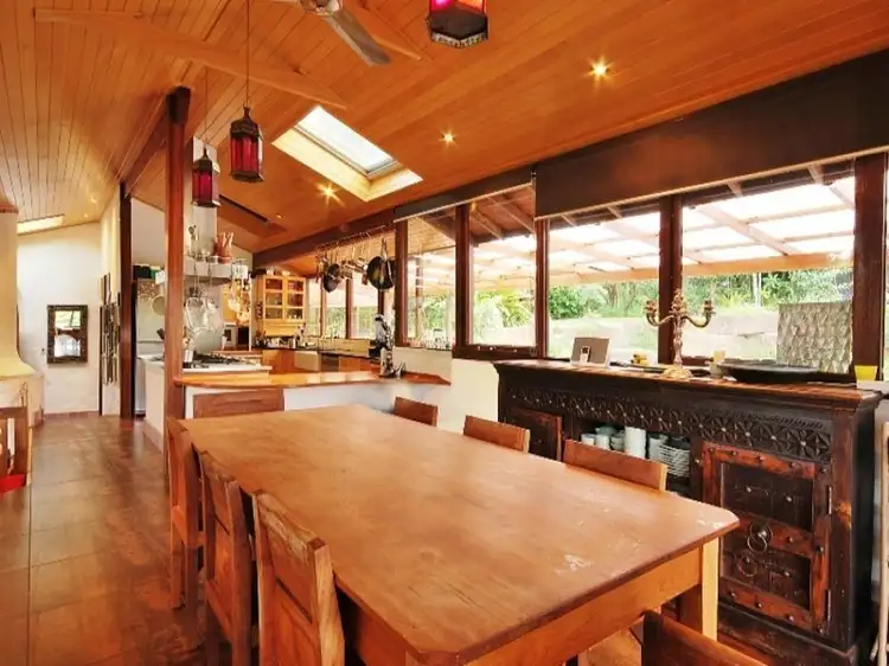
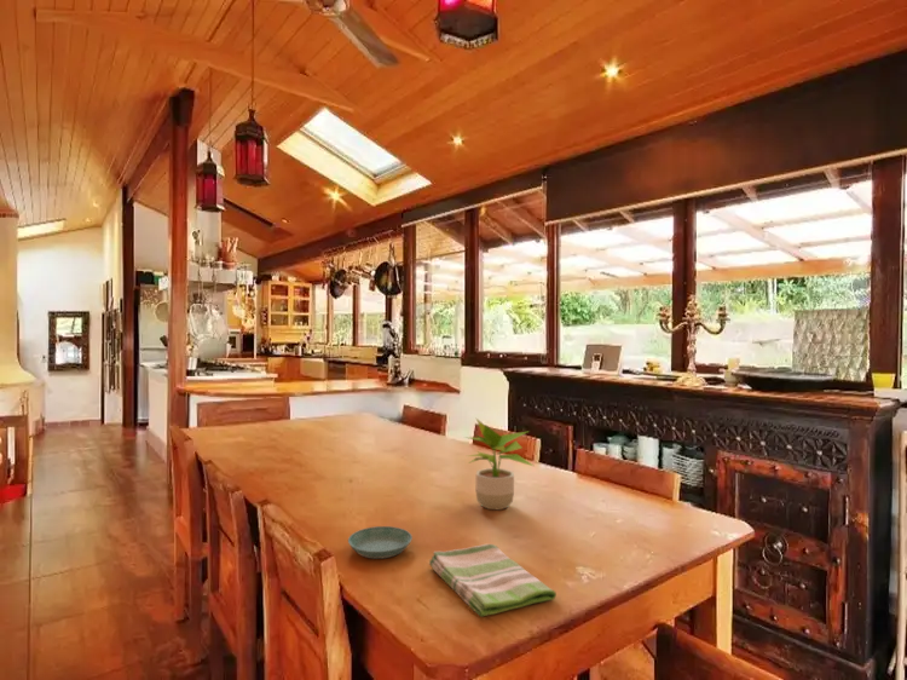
+ dish towel (489, 574)
+ potted plant (498, 465)
+ saucer (380, 543)
